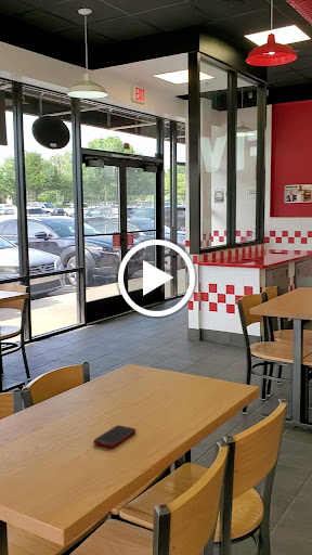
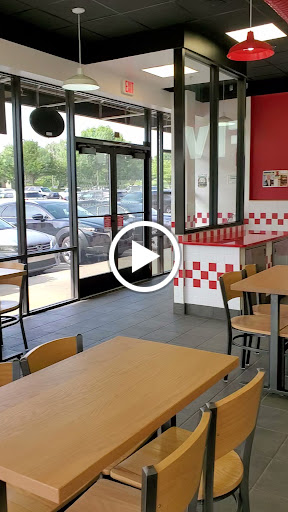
- cell phone (115, 436)
